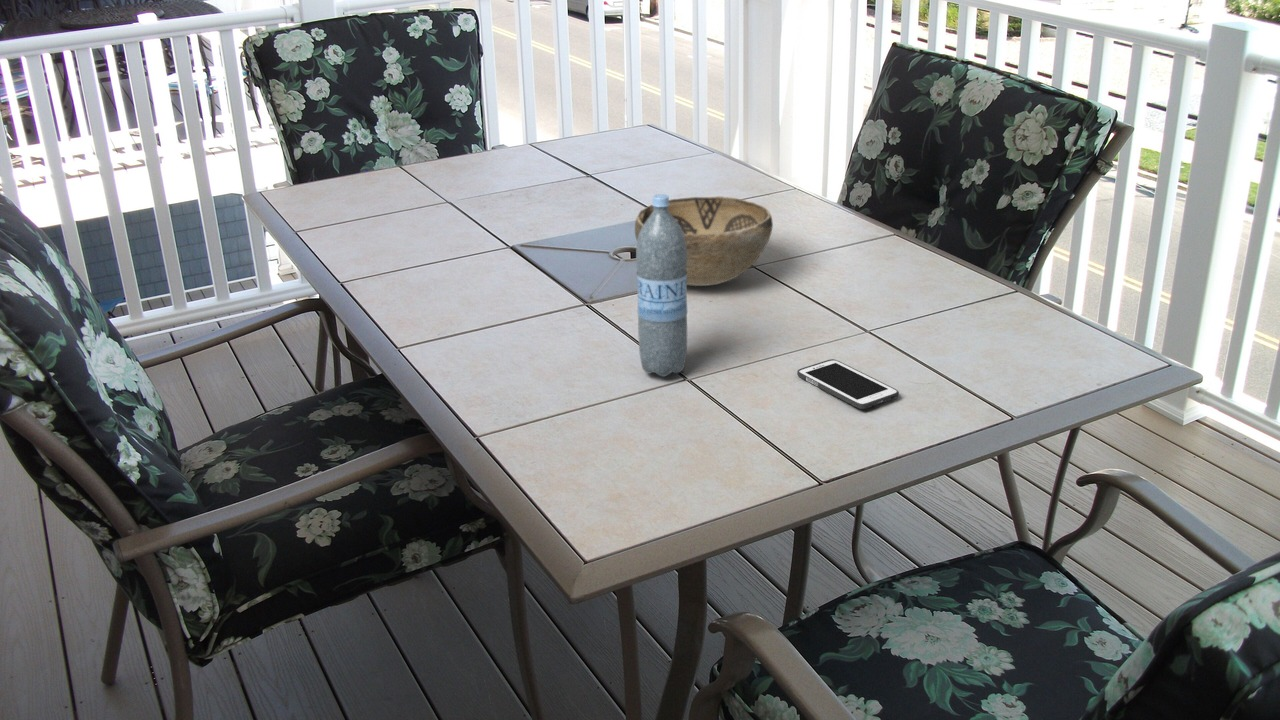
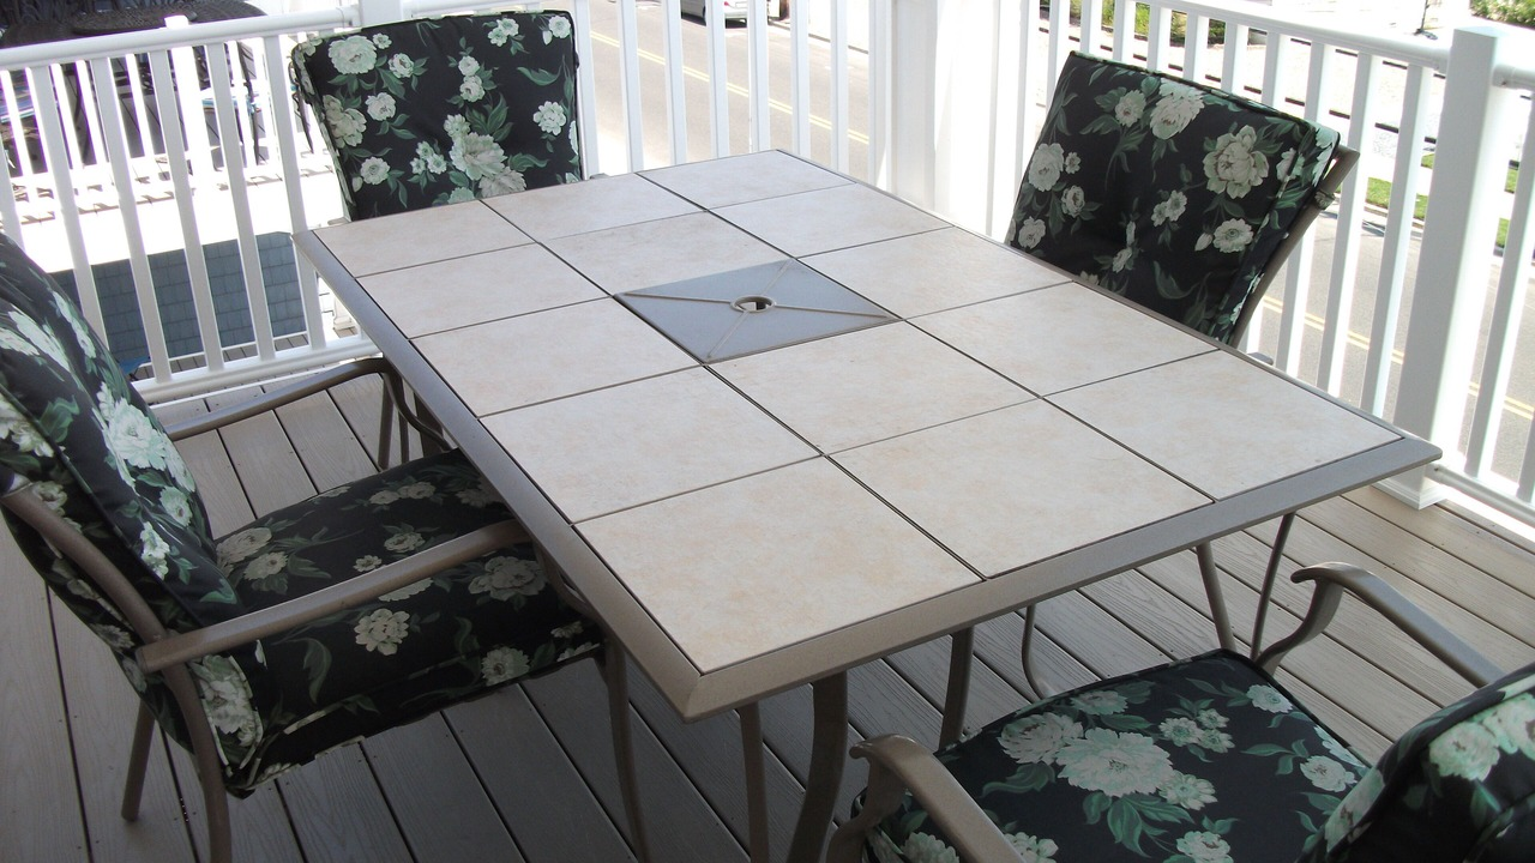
- decorative bowl (703, 246)
- cell phone (846, 383)
- water bottle (662, 287)
